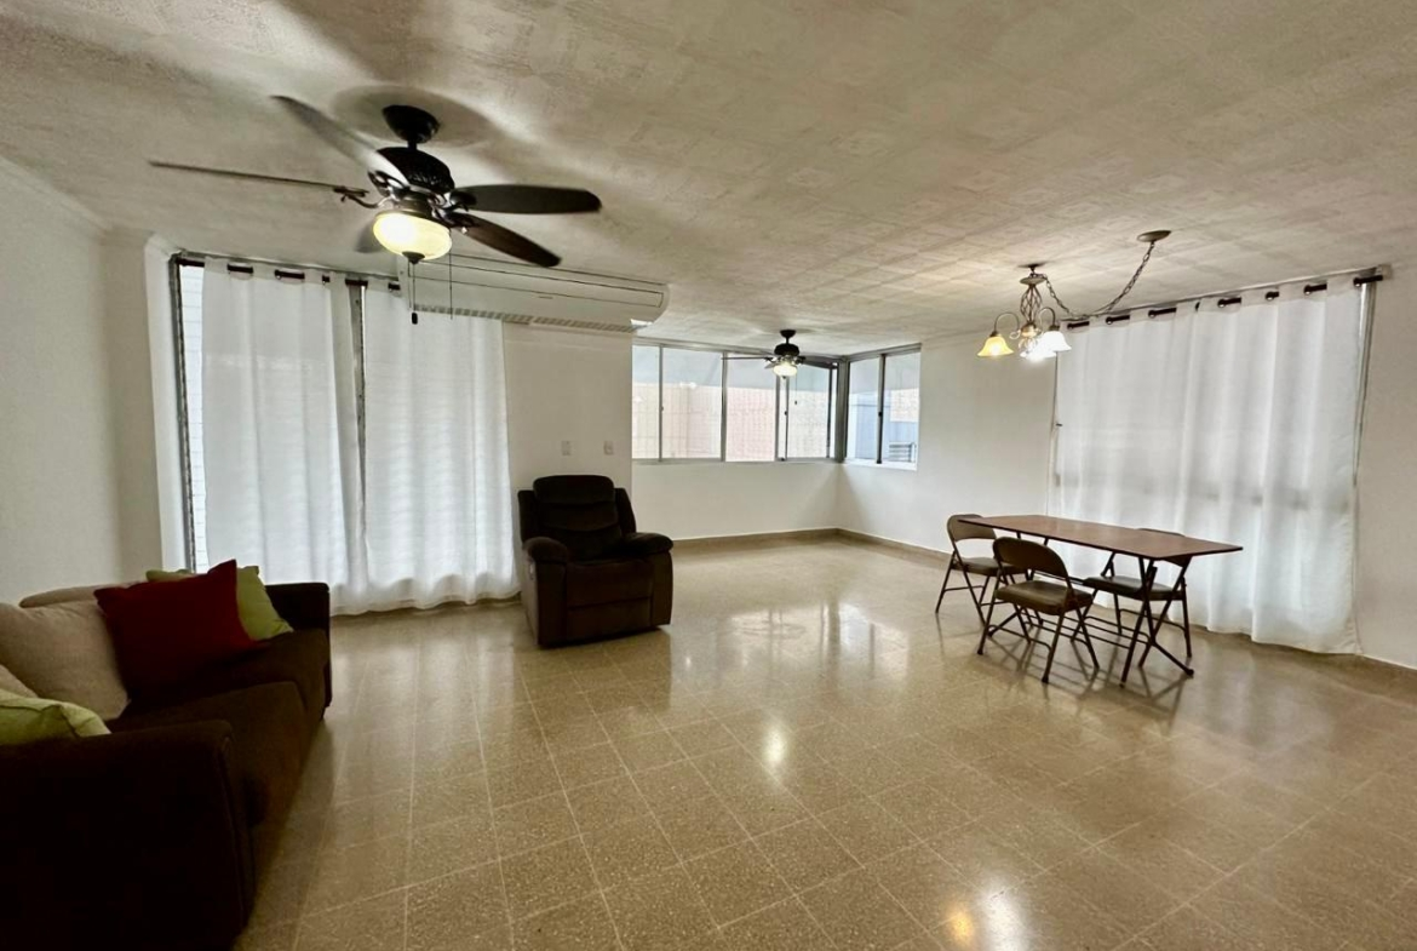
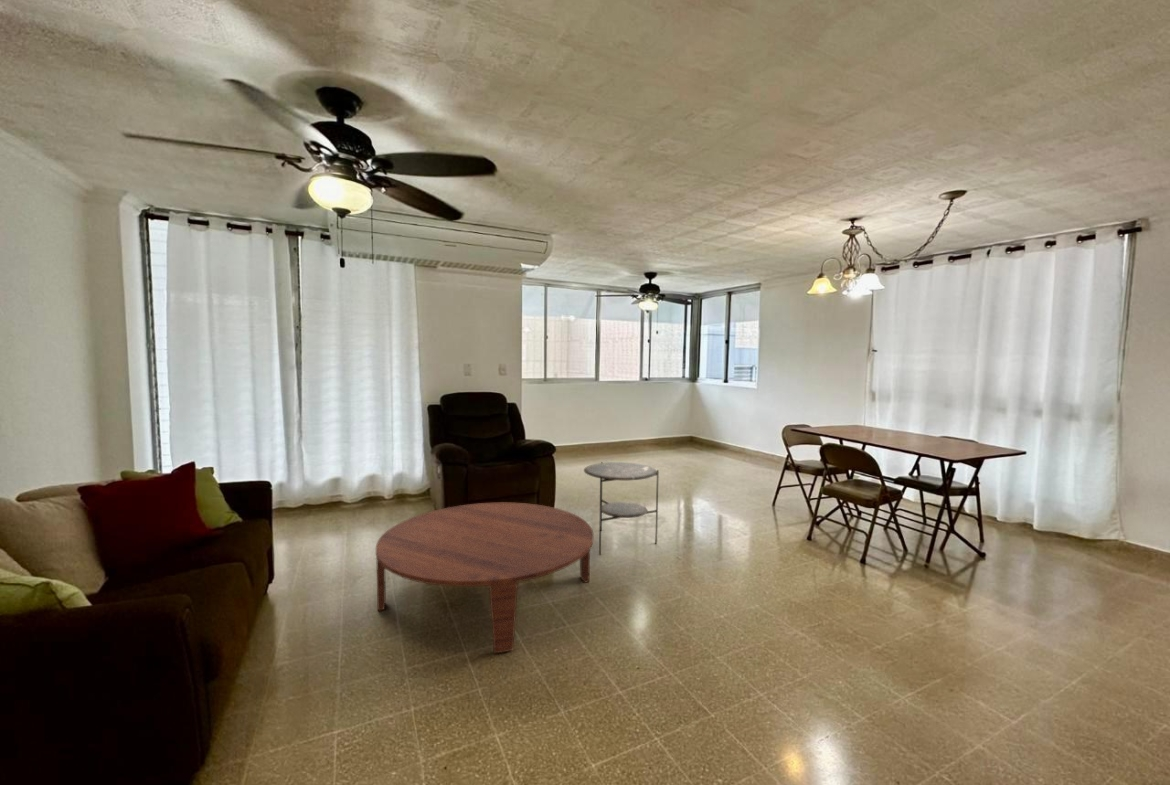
+ side table (619, 505)
+ coffee table (489, 562)
